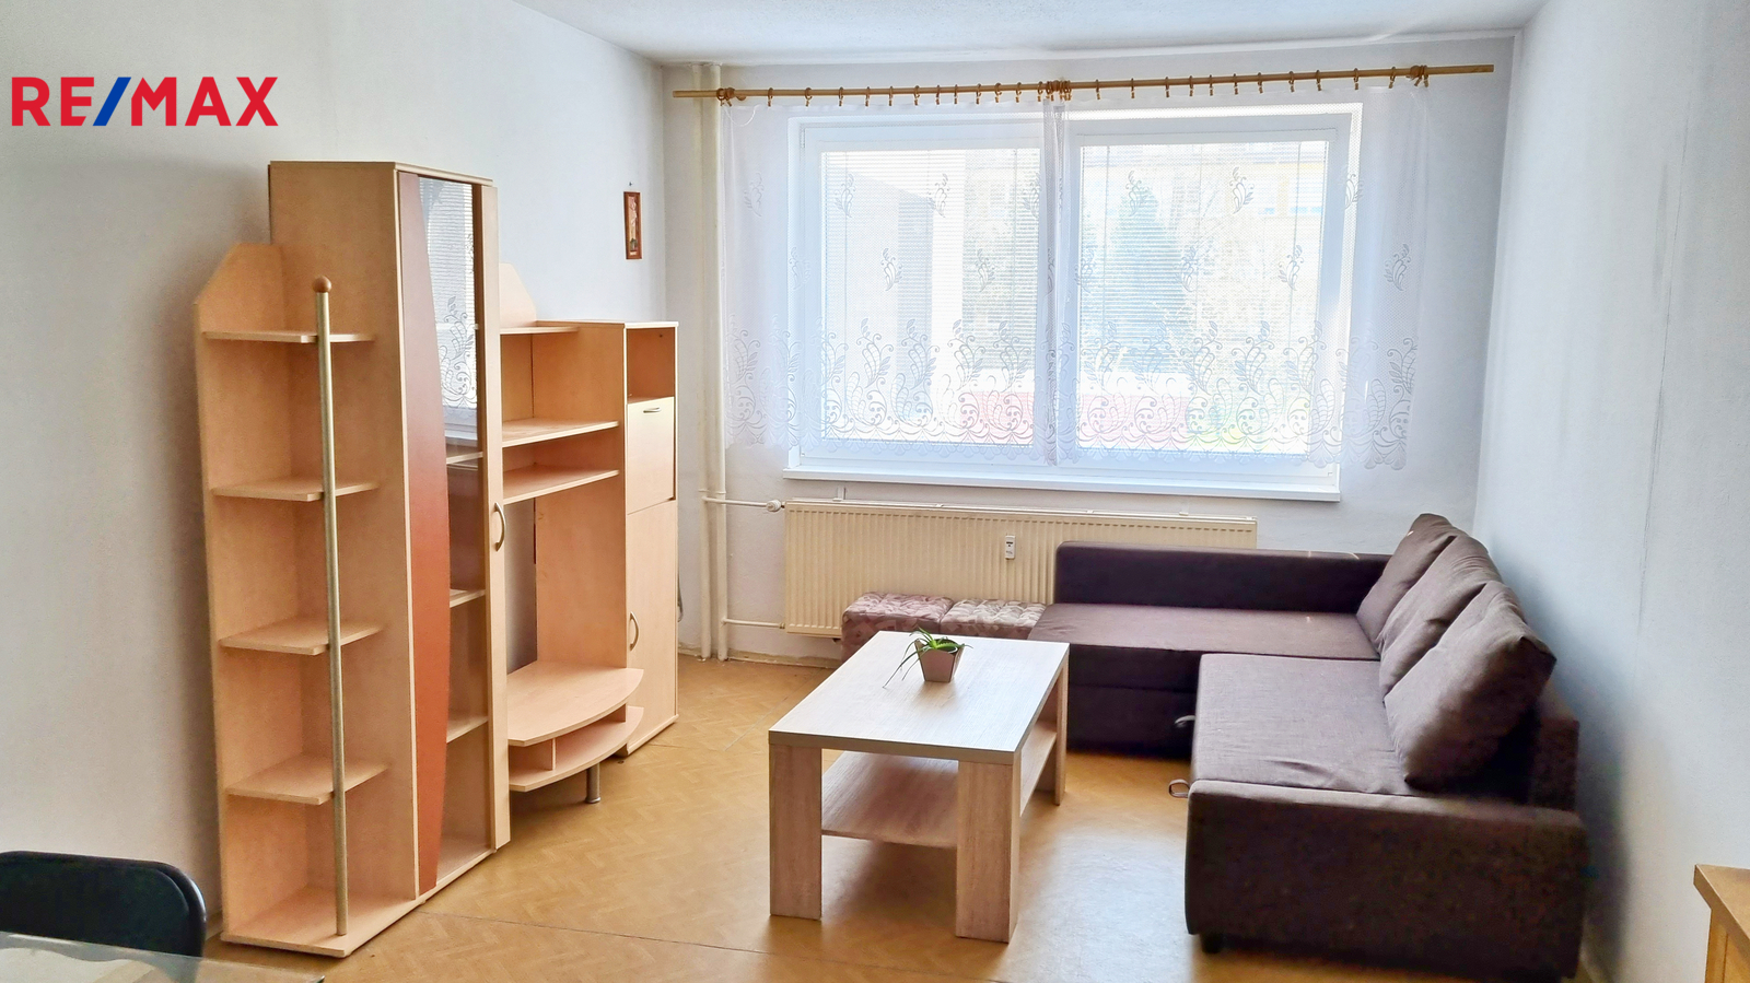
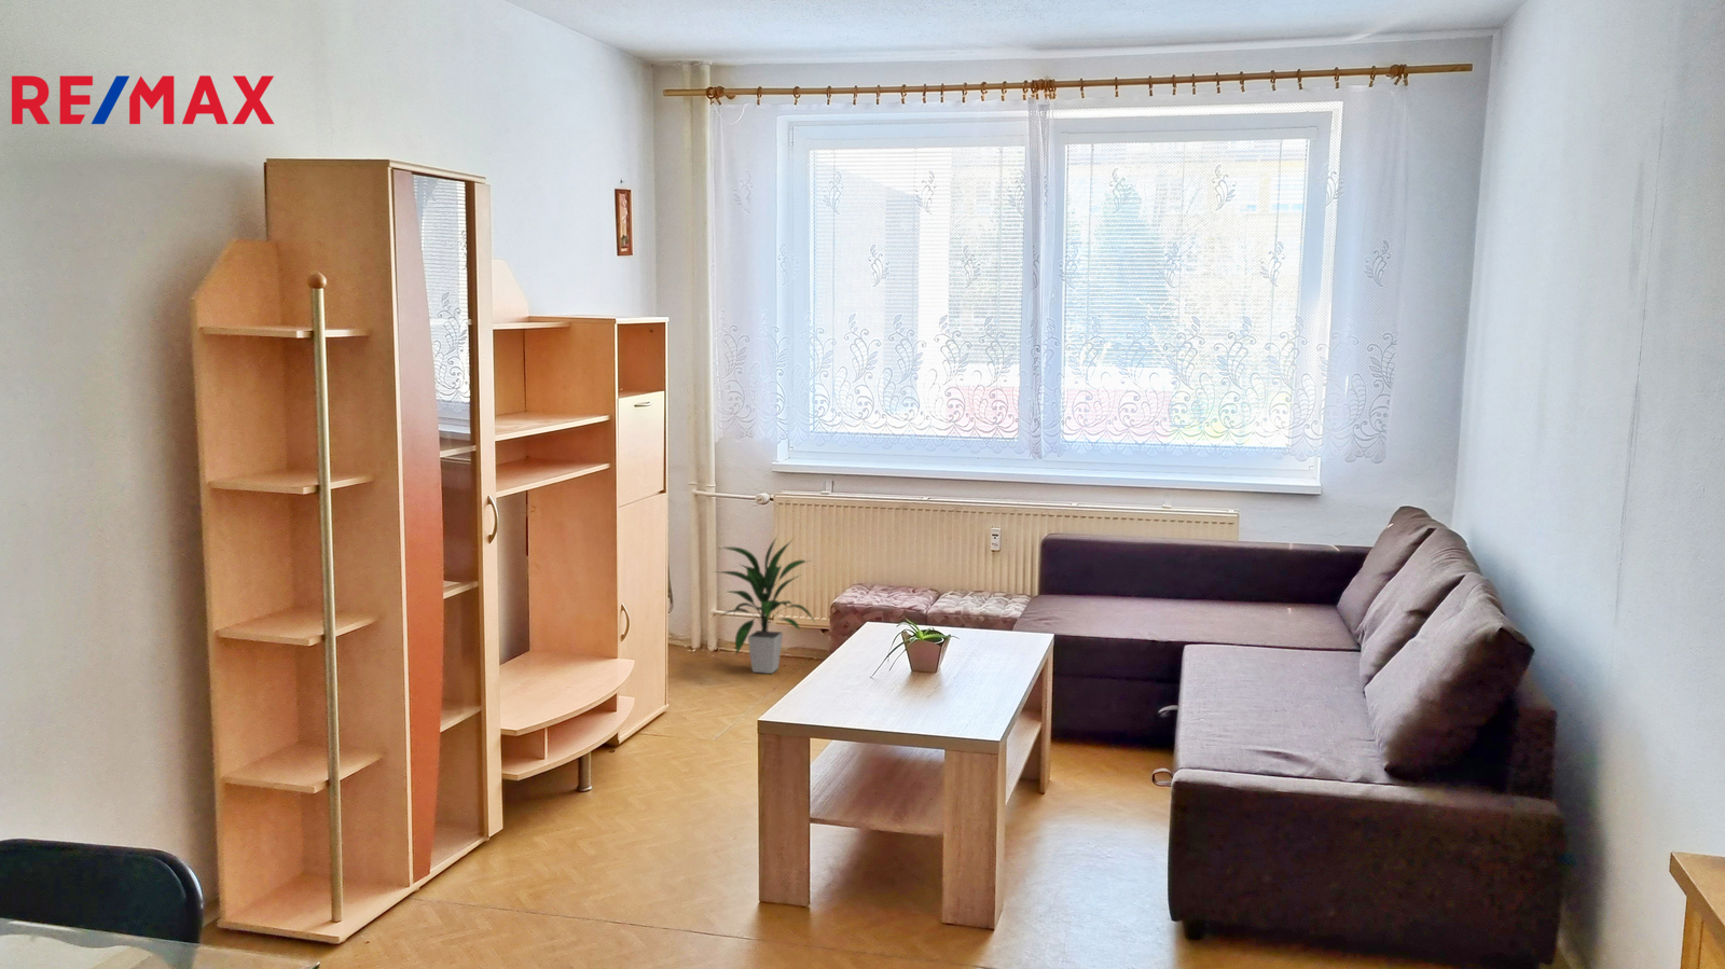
+ indoor plant (761, 603)
